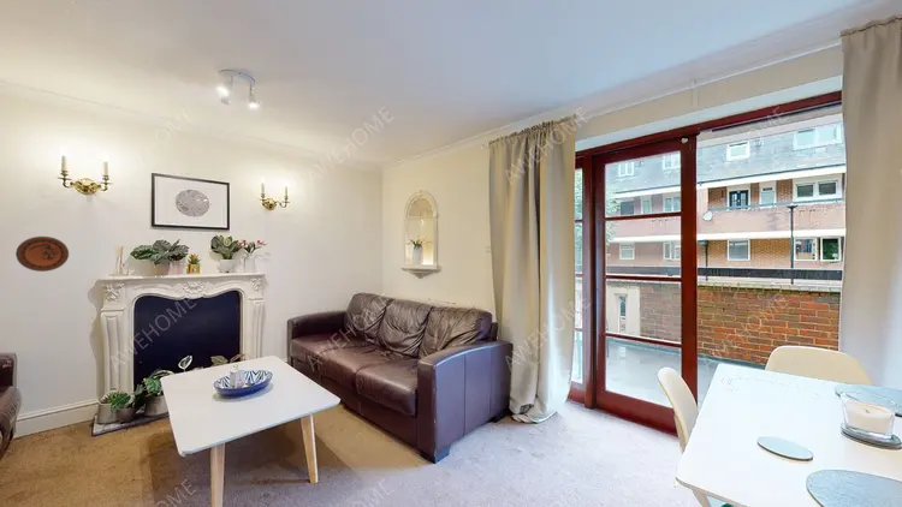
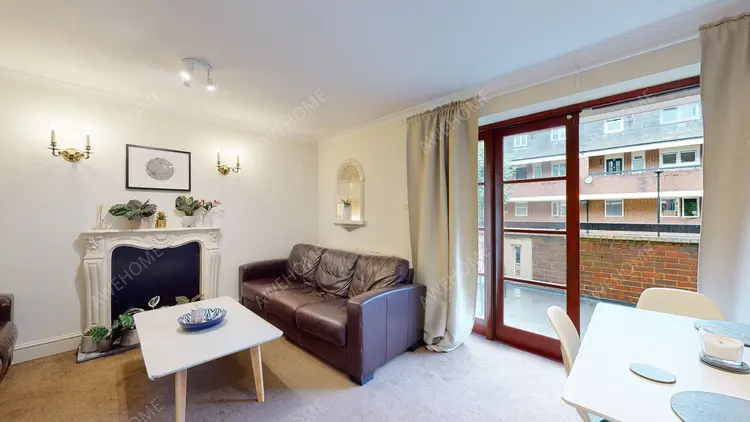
- decorative plate (43, 253)
- plate (767, 378)
